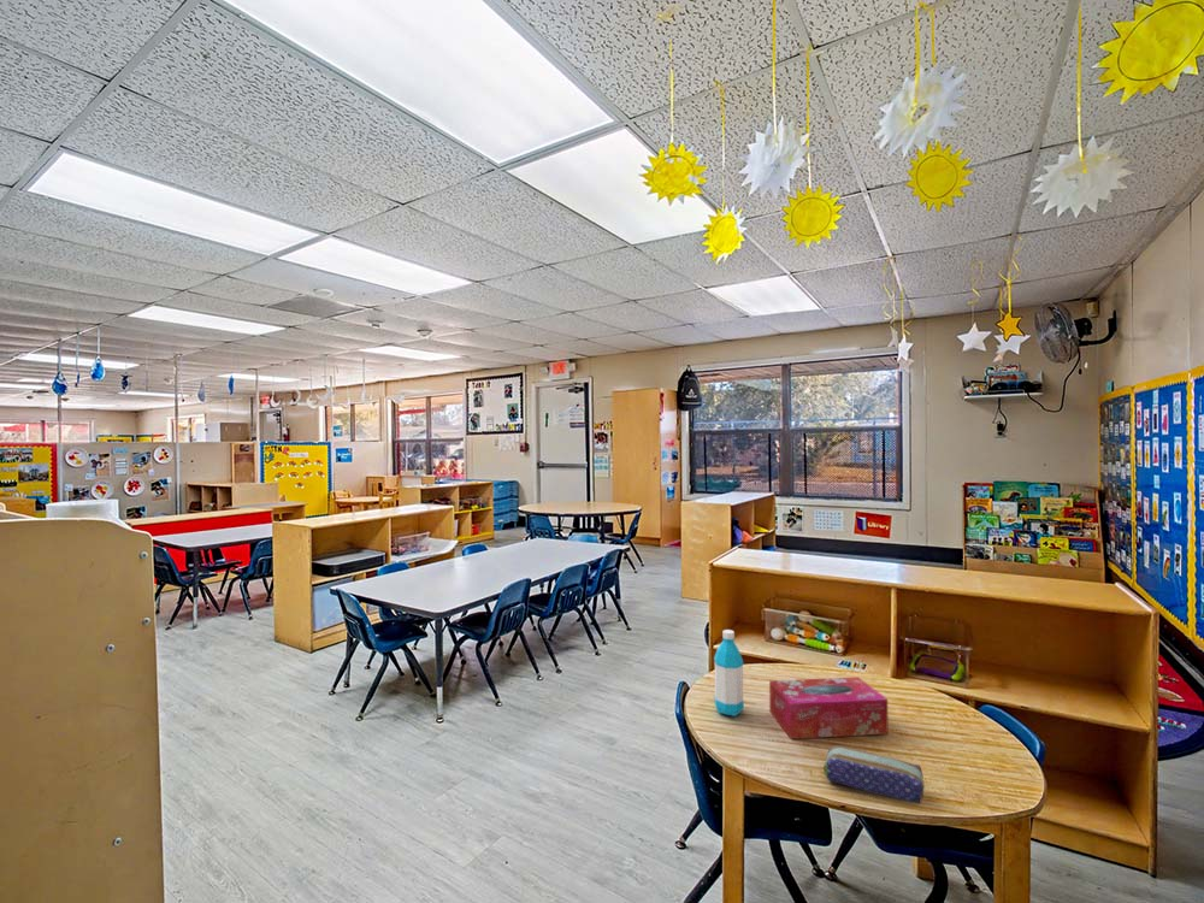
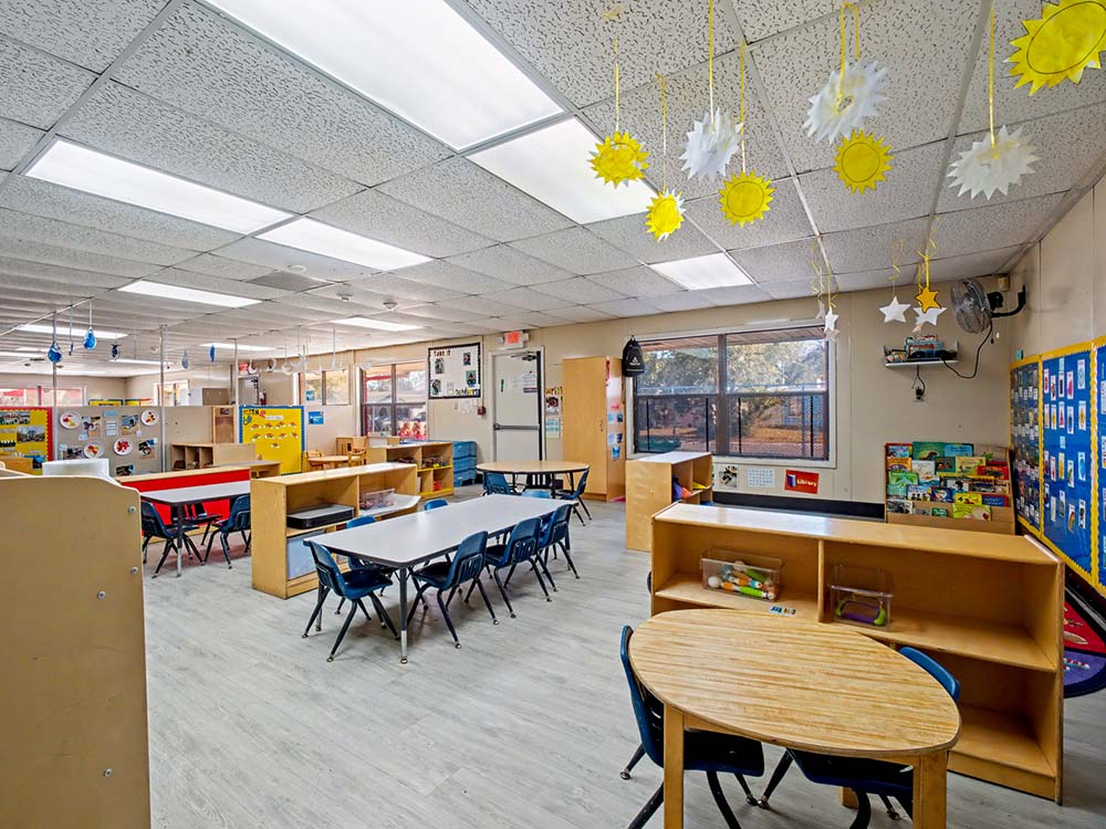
- pencil case (872, 772)
- water bottle (728, 671)
- tissue box (826, 706)
